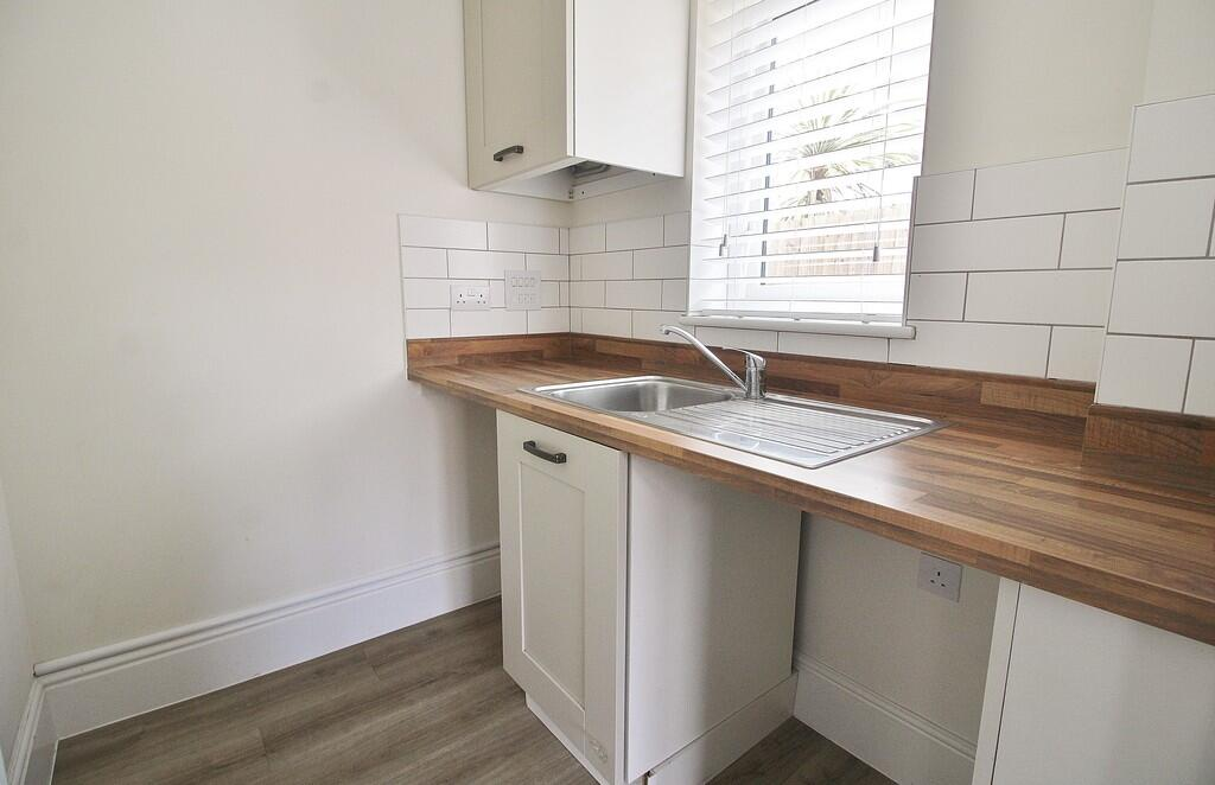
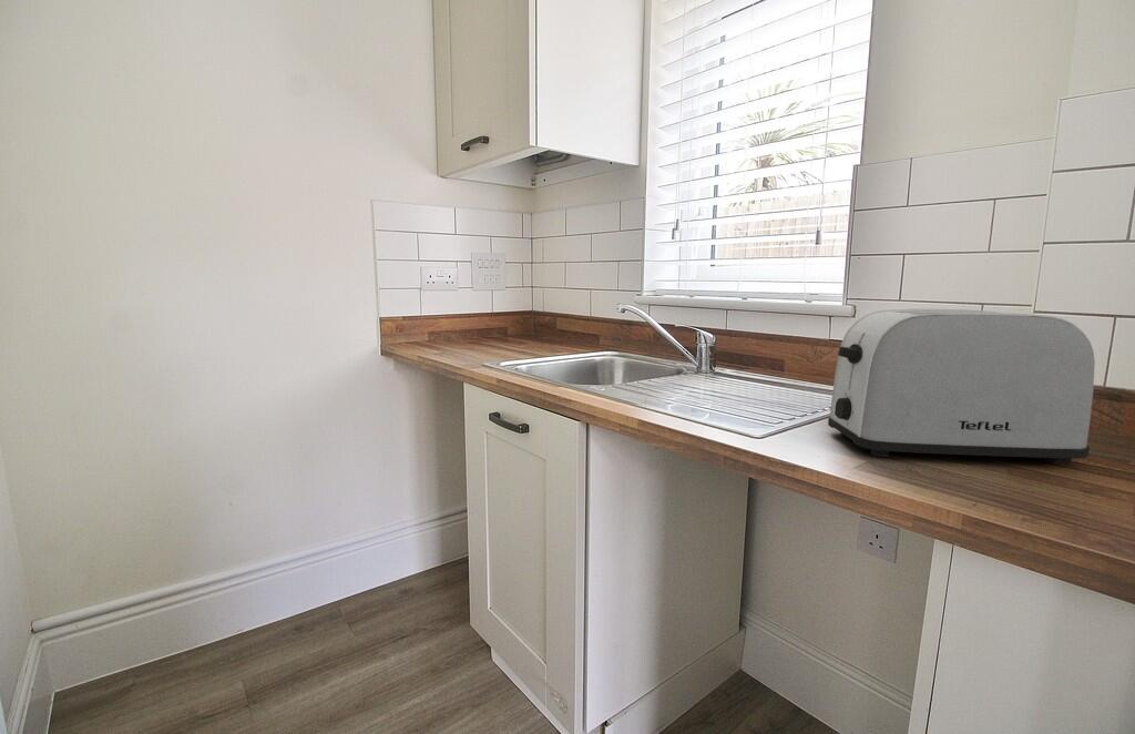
+ toaster (948, 379)
